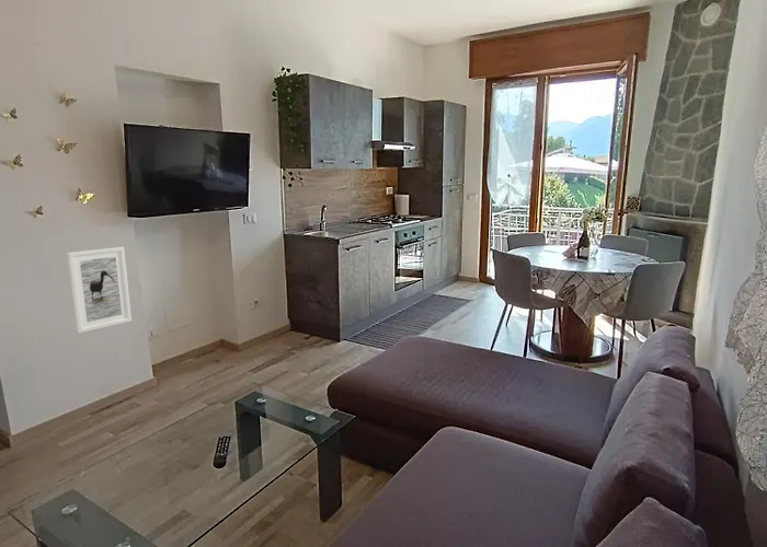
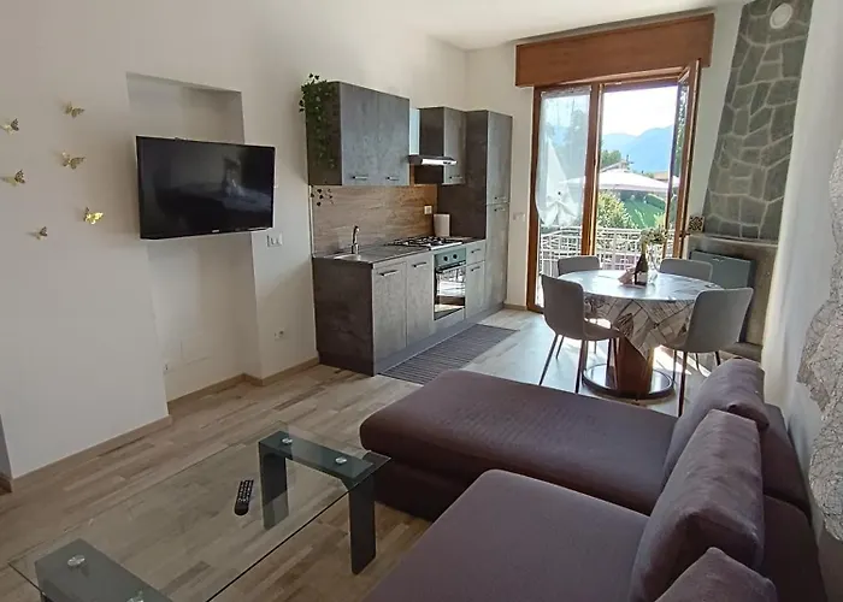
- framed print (101, 288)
